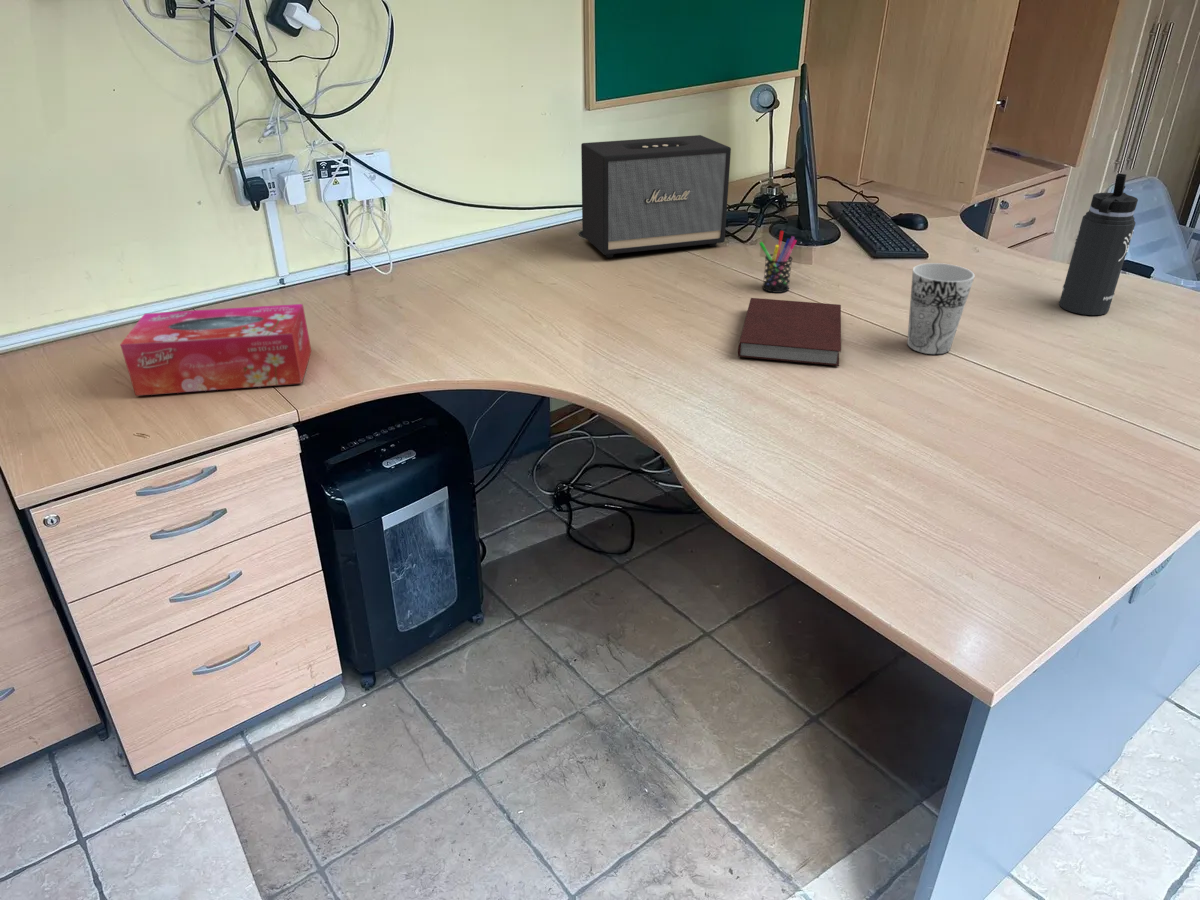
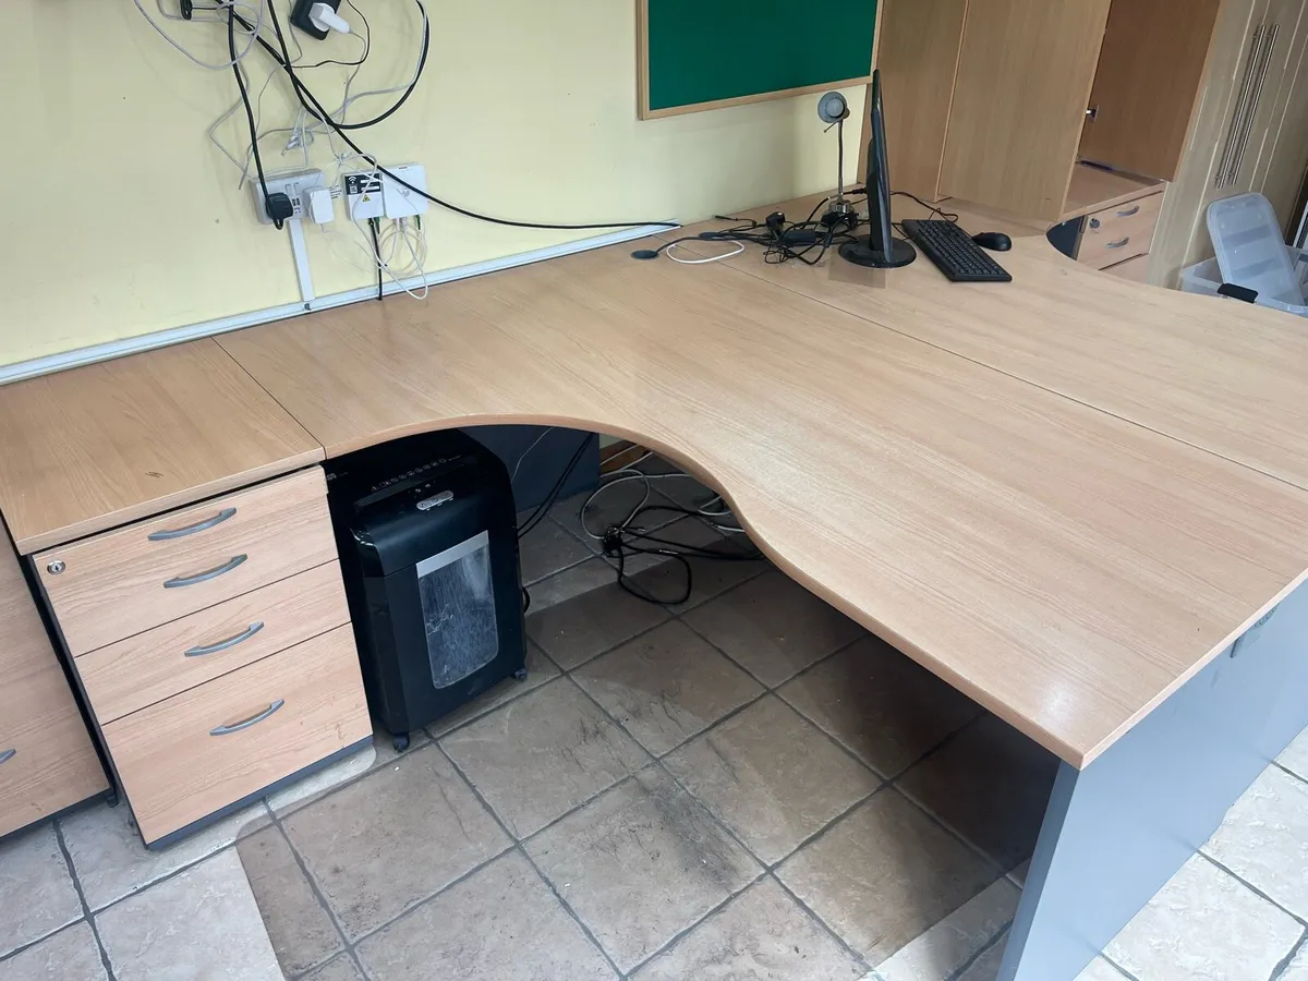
- thermos bottle (1100, 244)
- cup (935, 309)
- pen holder (775, 261)
- speaker (653, 195)
- notebook (791, 329)
- tissue box (222, 348)
